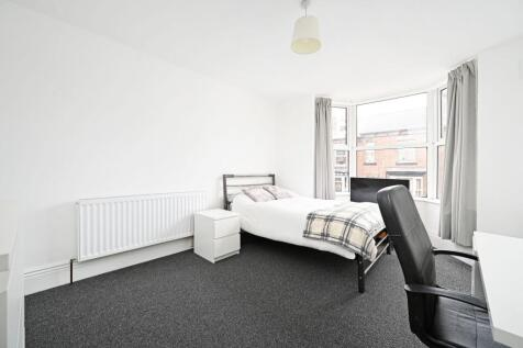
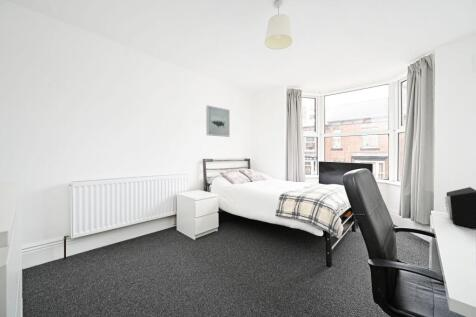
+ speaker (458, 205)
+ wall art (218, 122)
